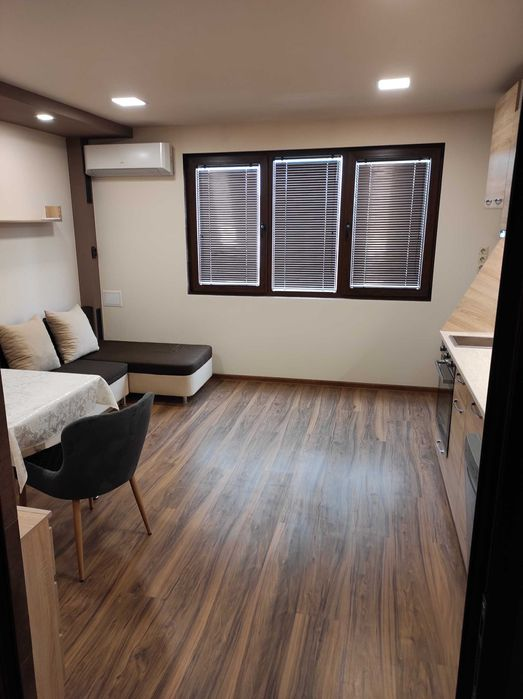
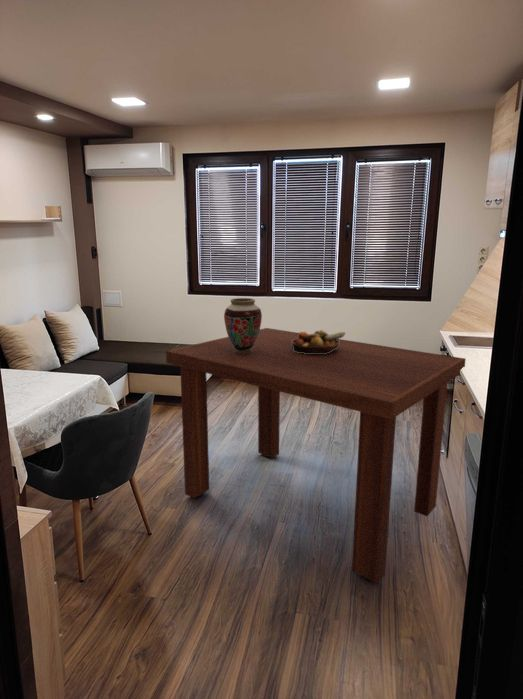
+ vase (243, 325)
+ fruit bowl (316, 339)
+ dining table (278, 431)
